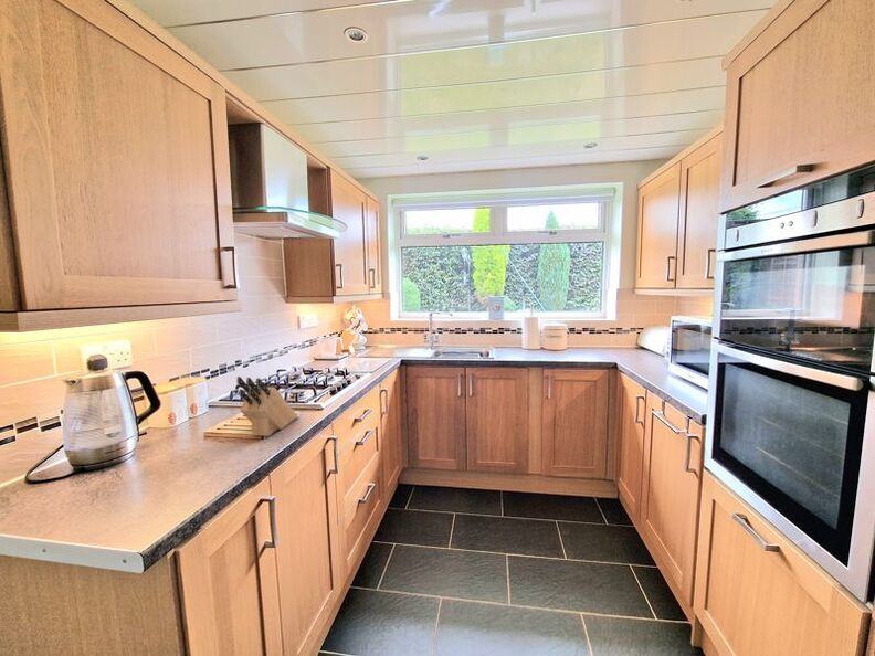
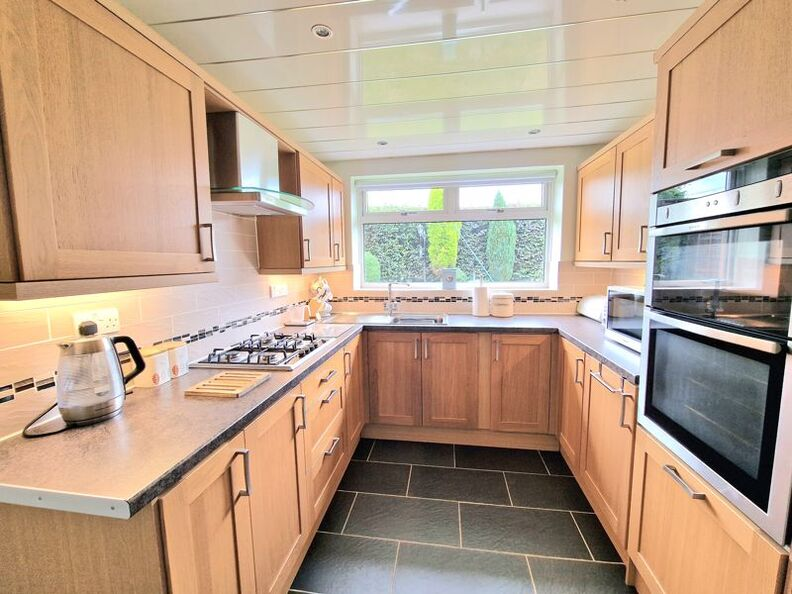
- knife block (267, 400)
